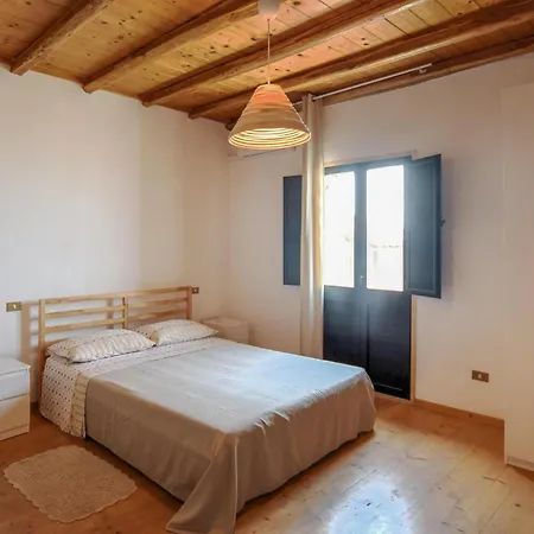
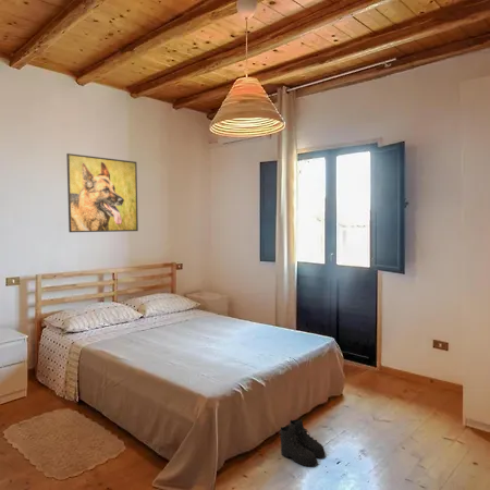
+ boots (302, 439)
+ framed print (105, 195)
